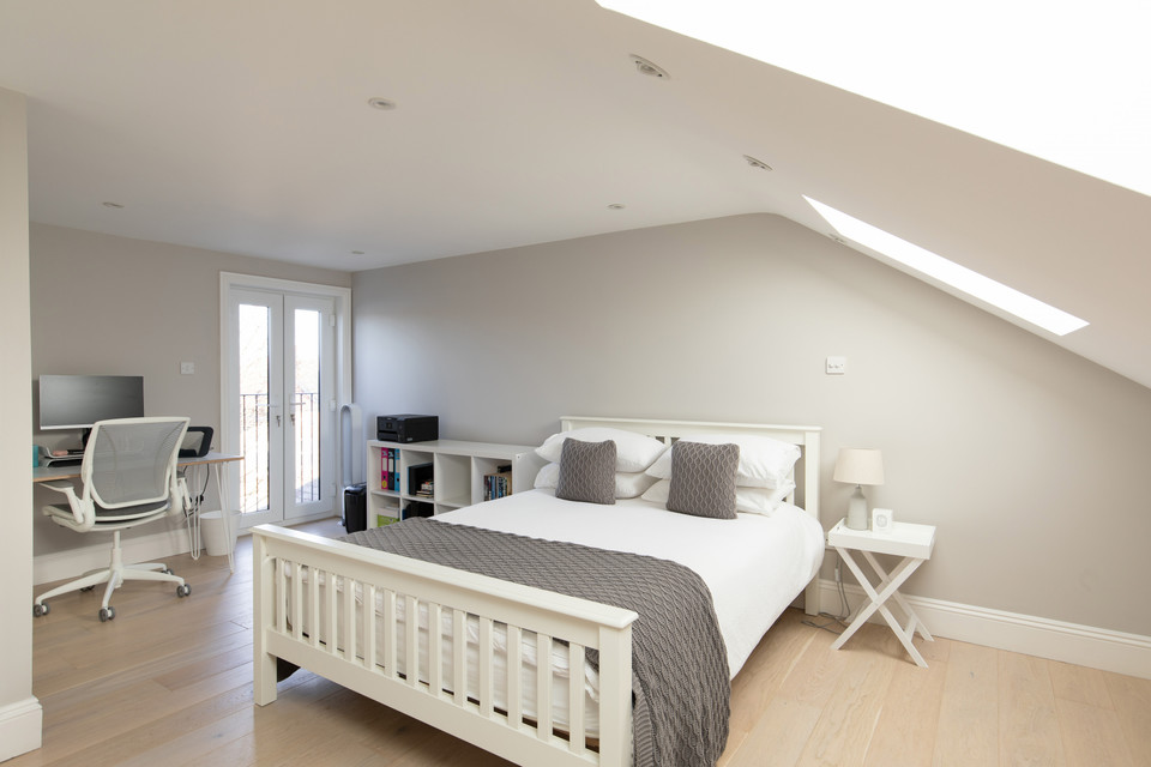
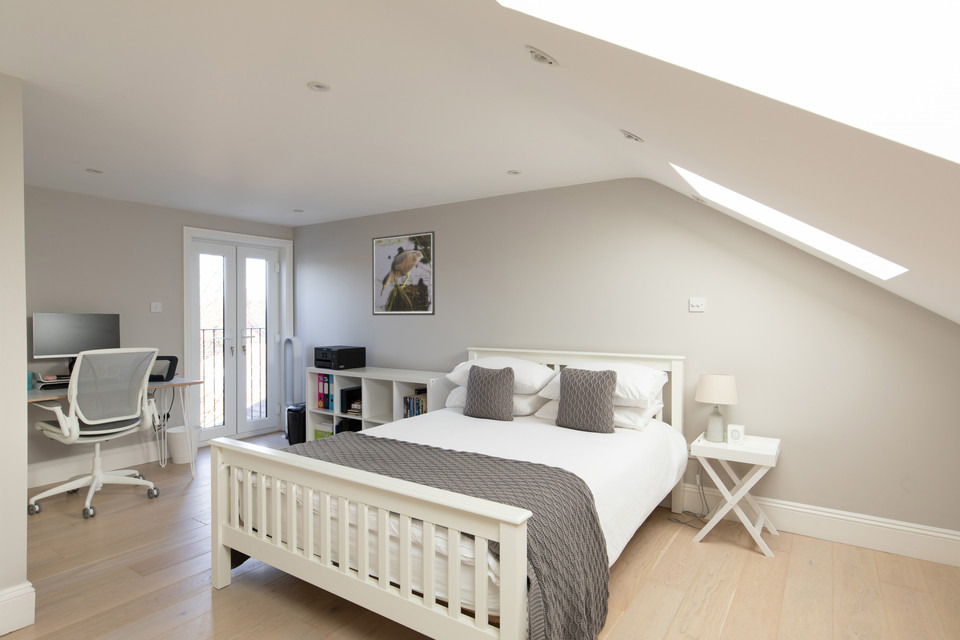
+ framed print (402, 275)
